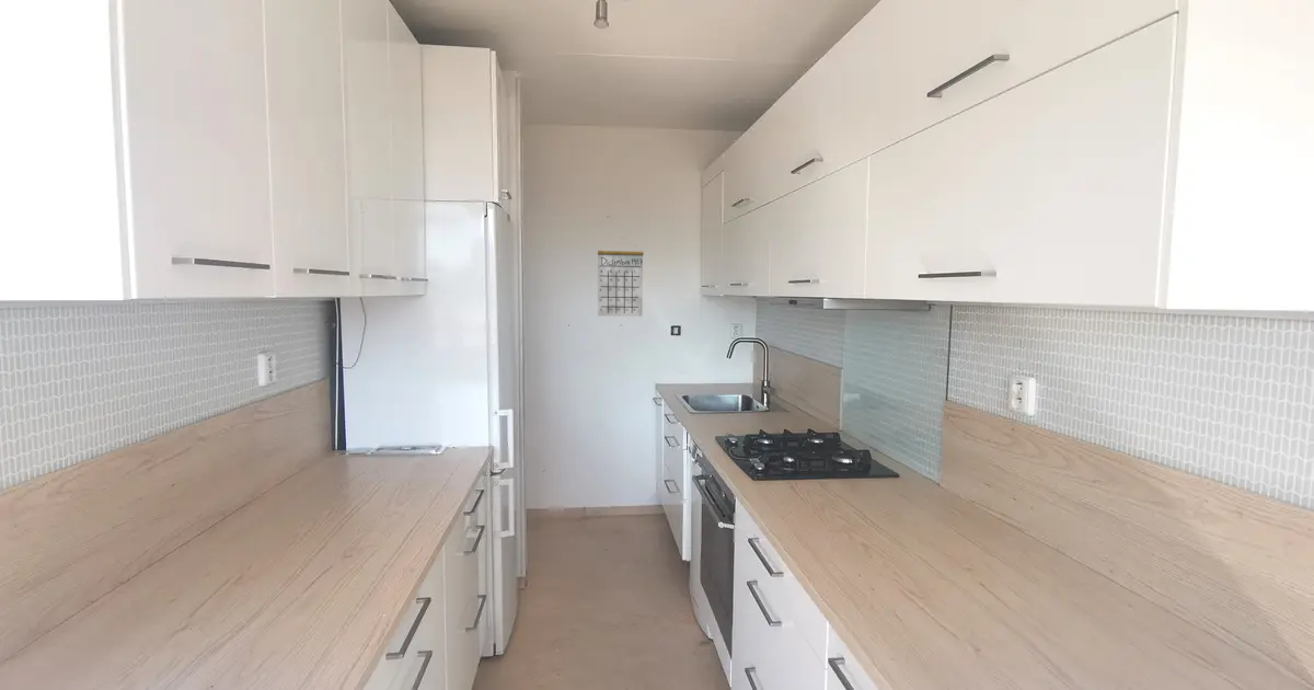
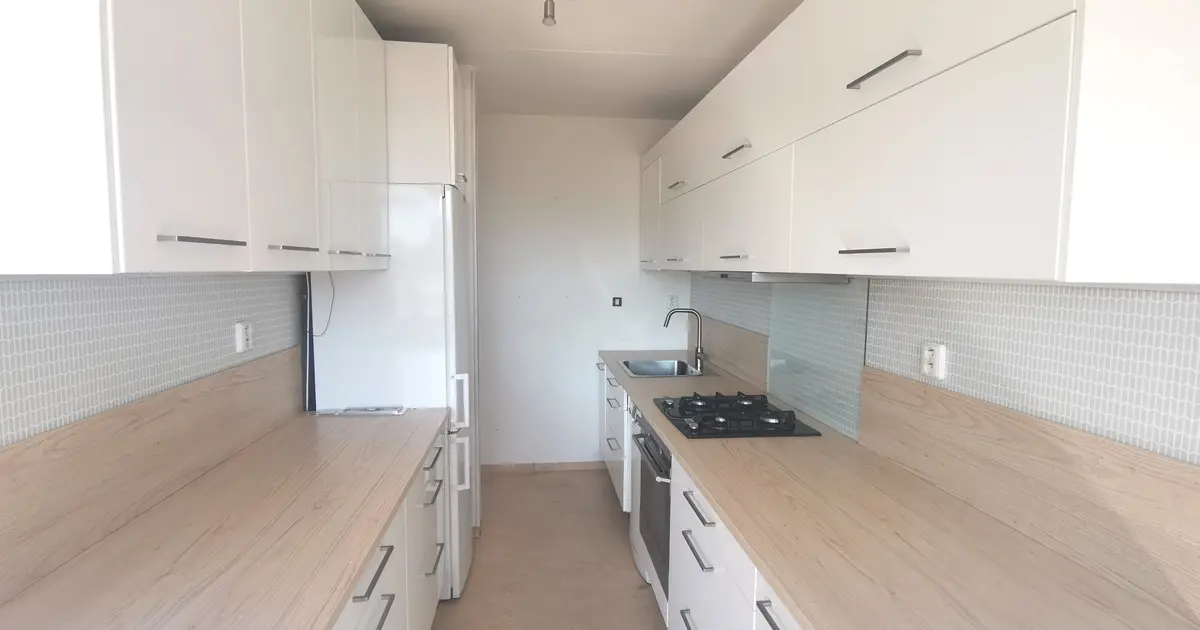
- calendar (620, 276)
